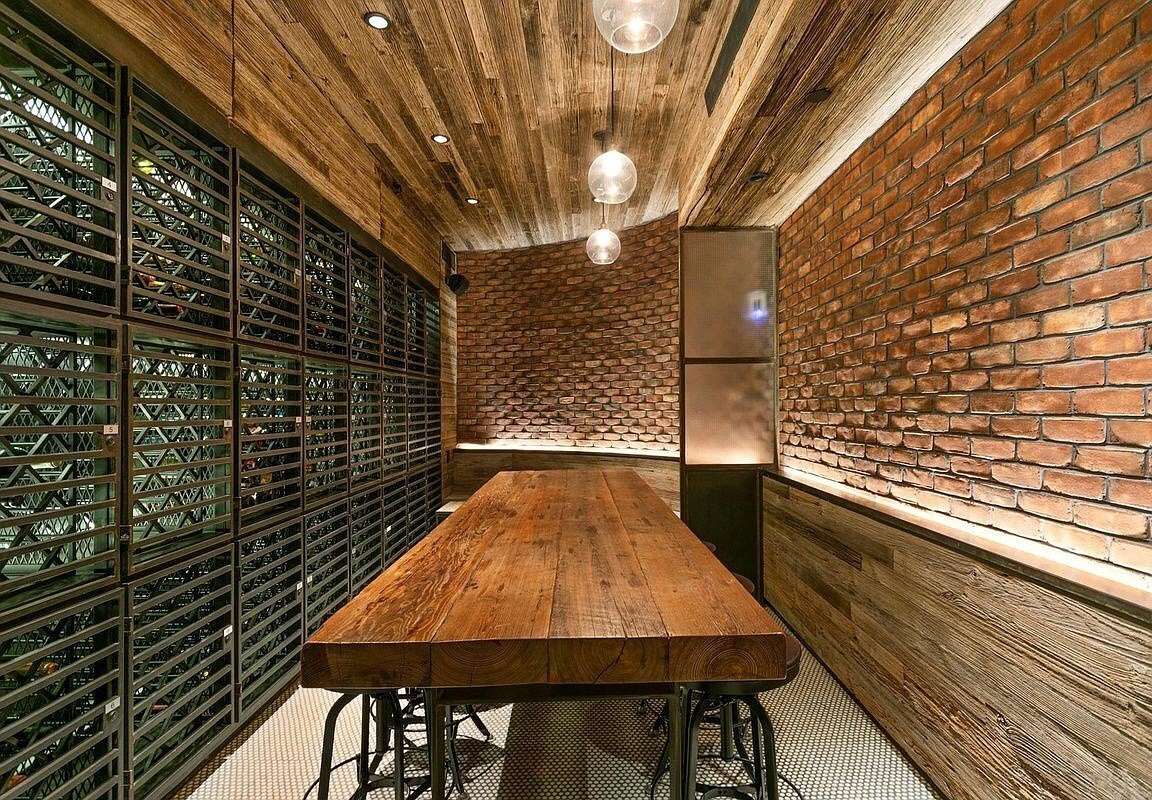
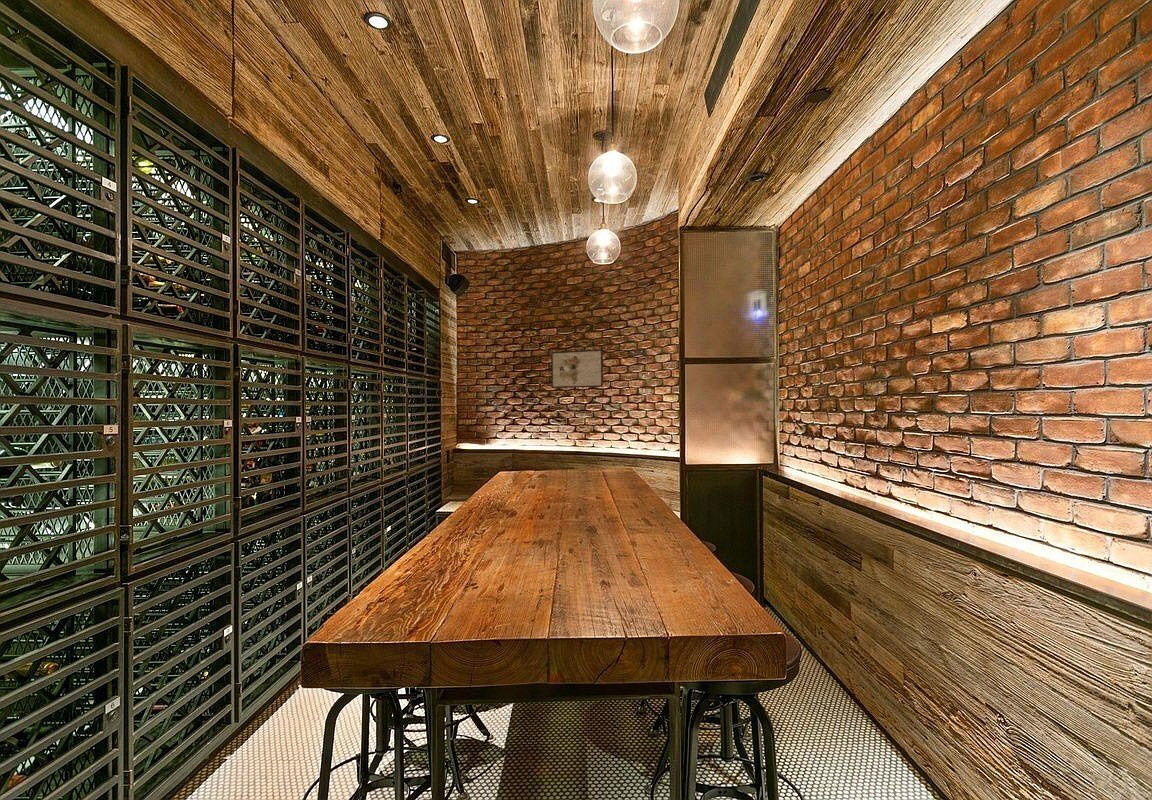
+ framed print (576, 369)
